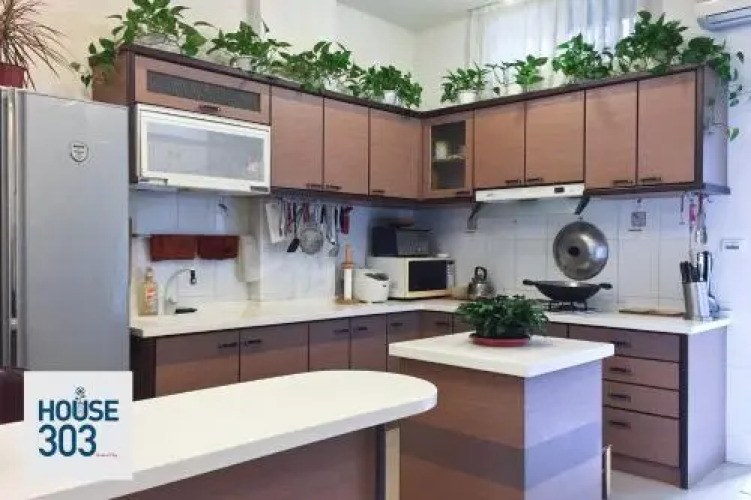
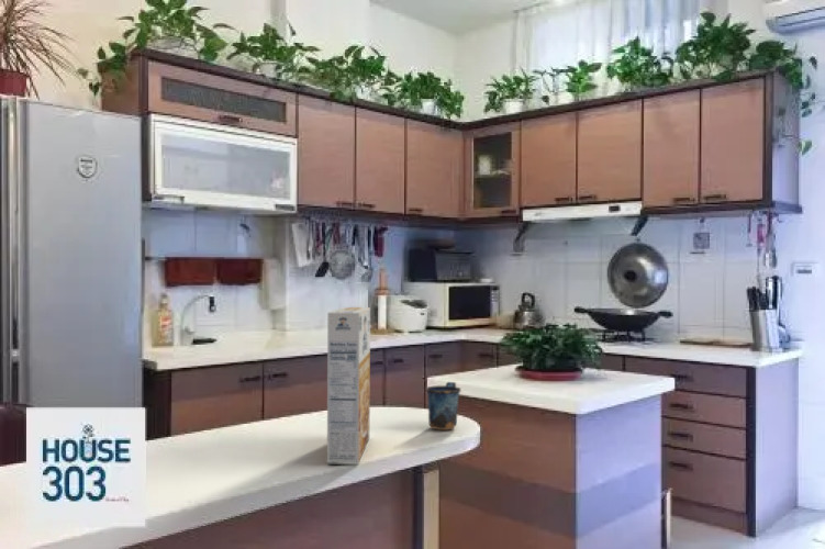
+ cereal box (349, 379)
+ mug (447, 405)
